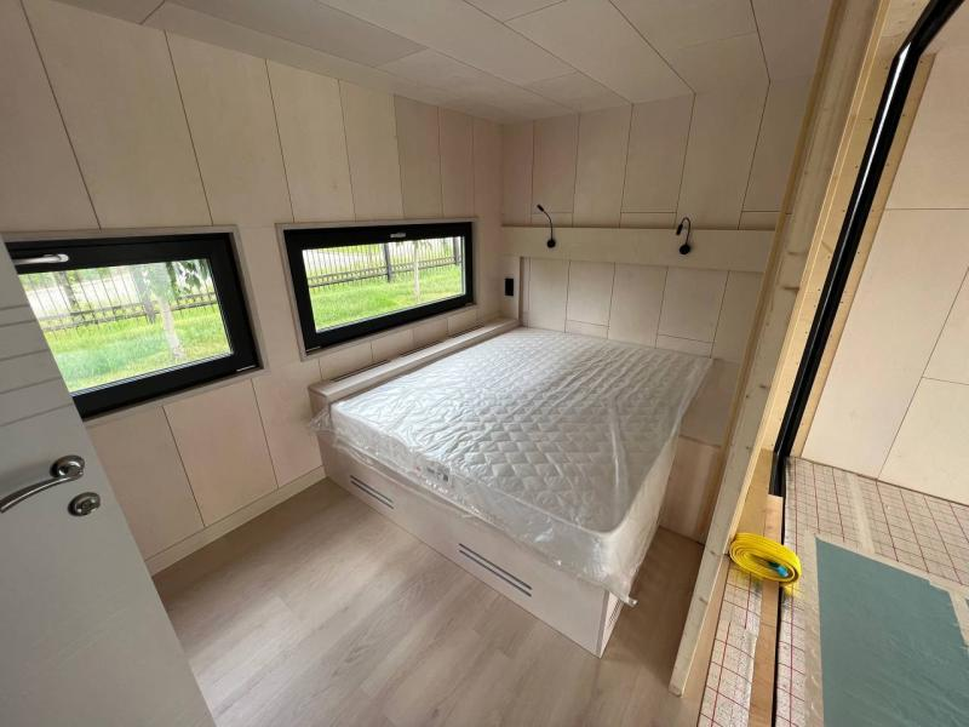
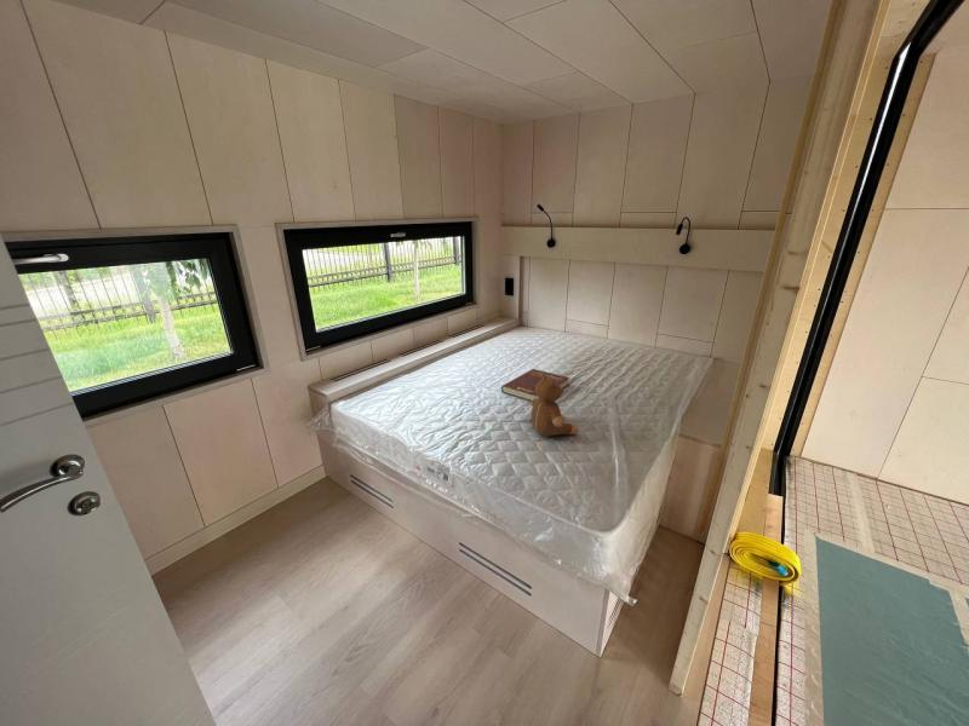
+ teddy bear (554, 403)
+ book (535, 384)
